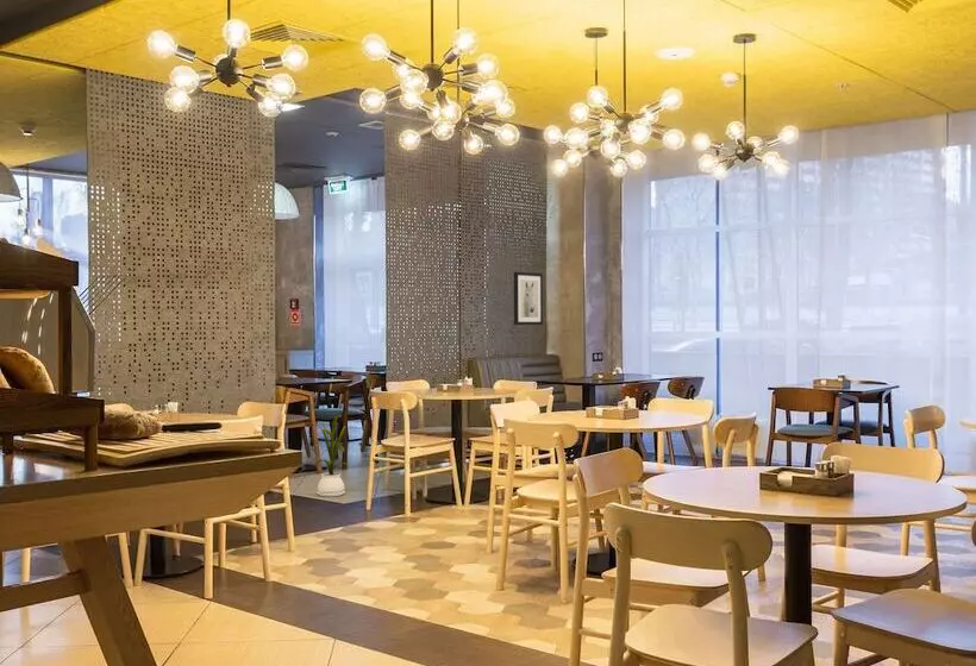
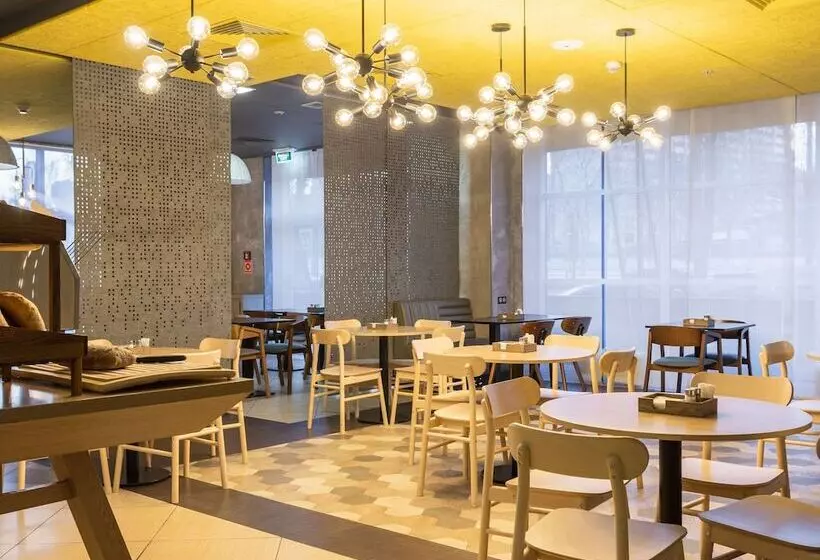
- wall art (528, 299)
- house plant (331, 453)
